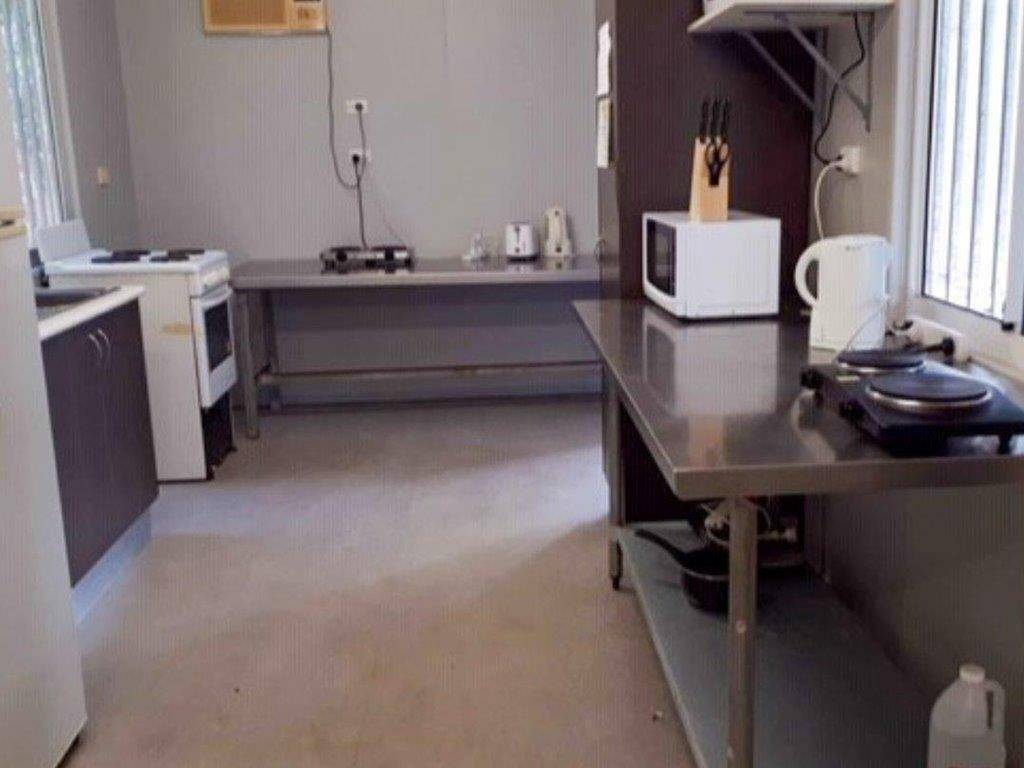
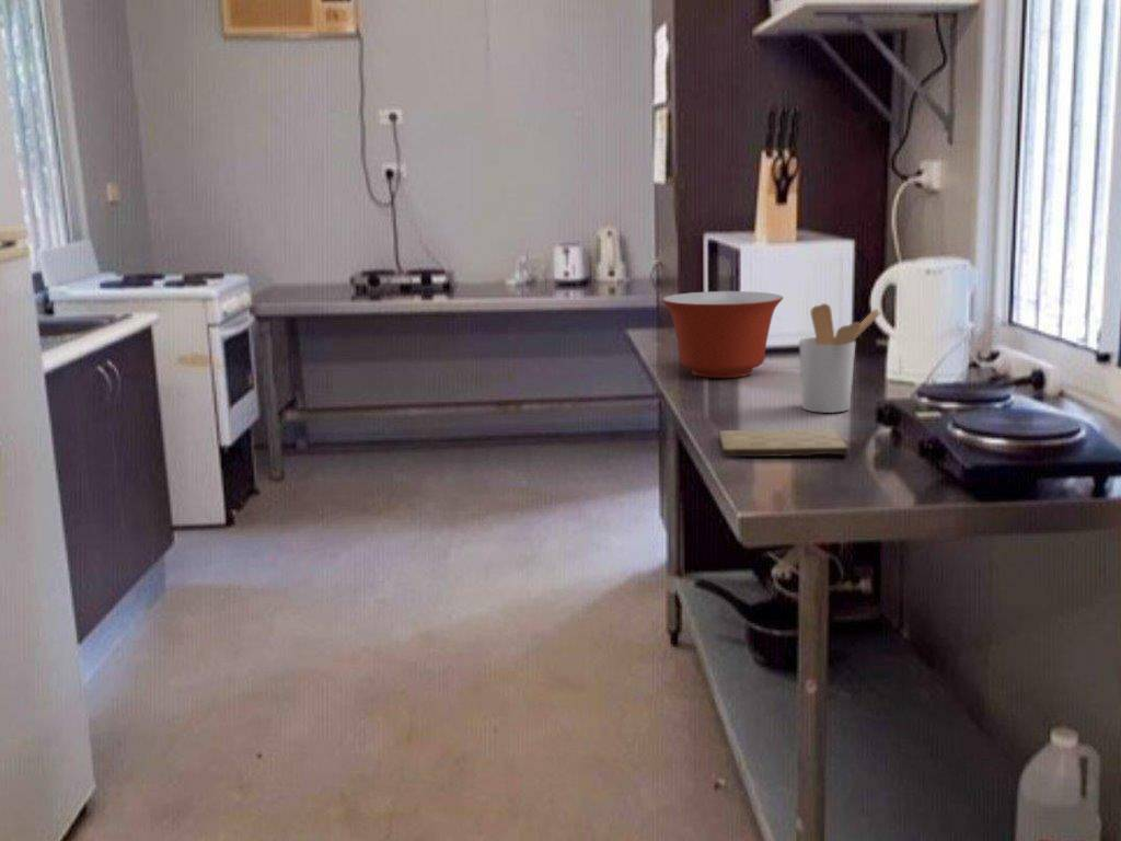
+ utensil holder (841, 357)
+ mixing bowl (721, 335)
+ cutting board (781, 441)
